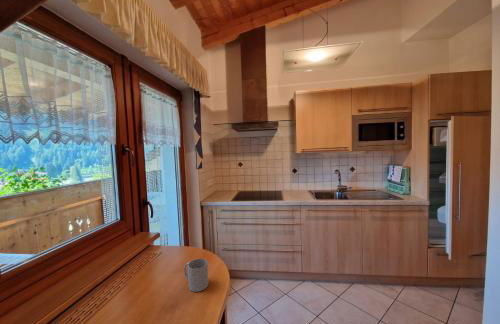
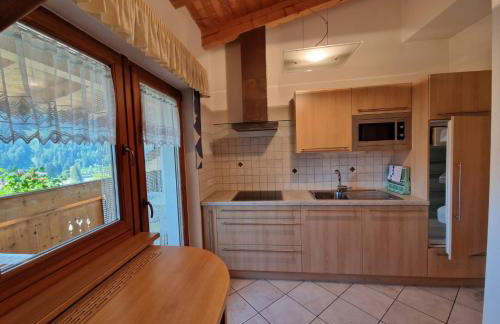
- mug (195, 273)
